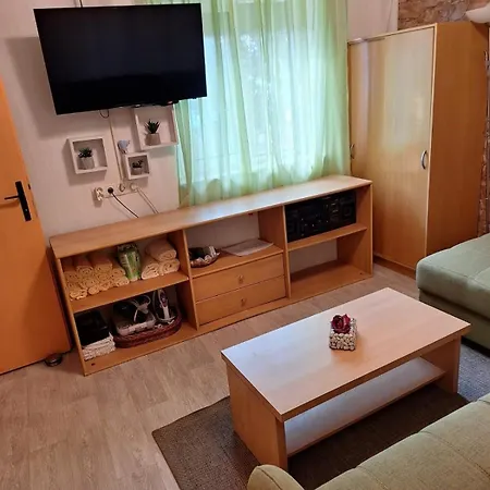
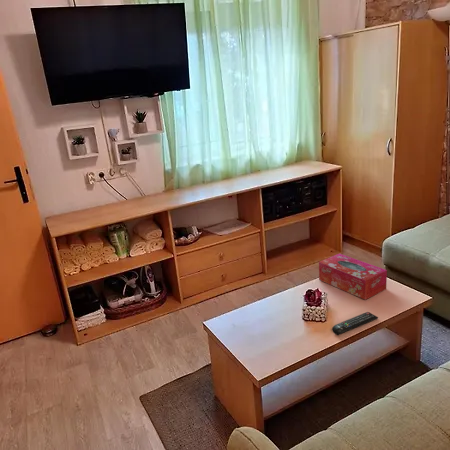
+ remote control (355, 323)
+ tissue box (351, 275)
